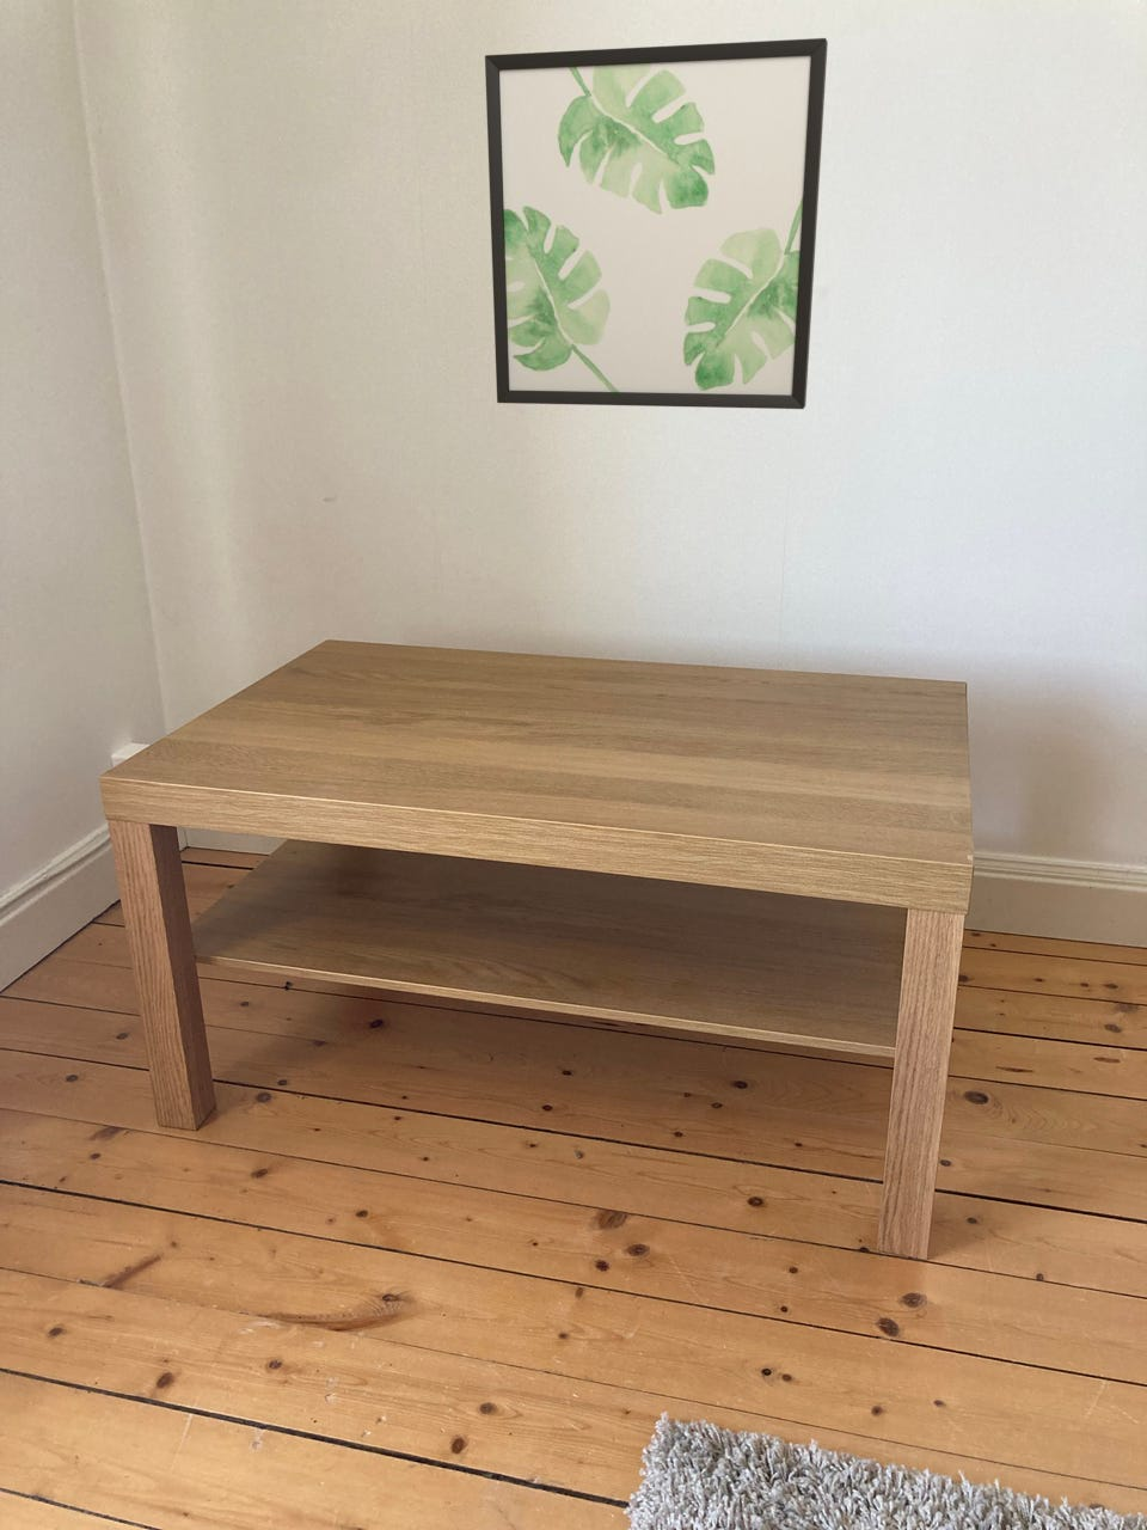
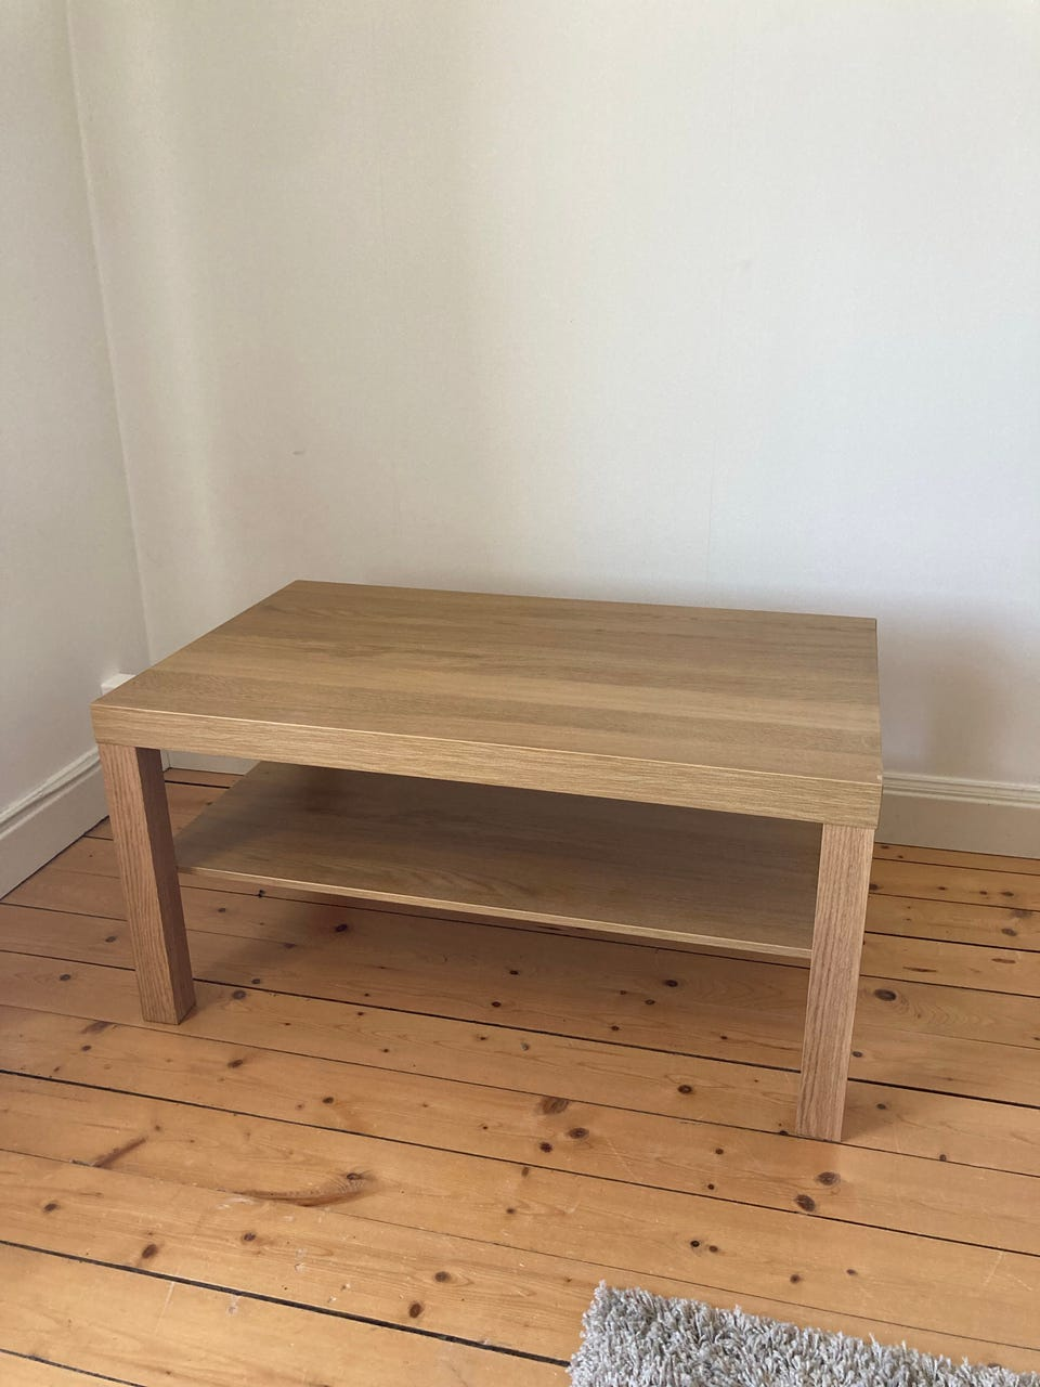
- wall art (648, 235)
